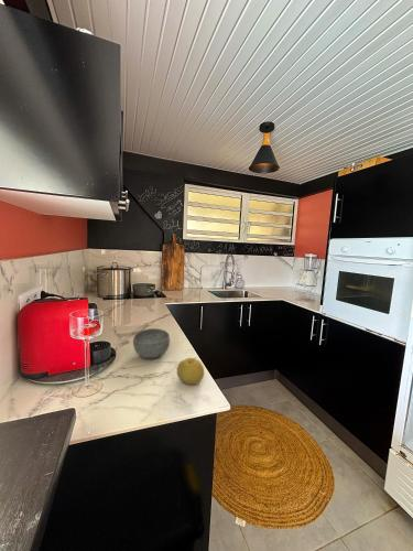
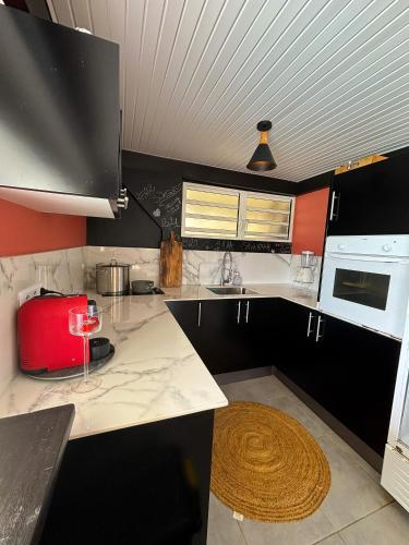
- fruit (189, 370)
- bowl (151, 344)
